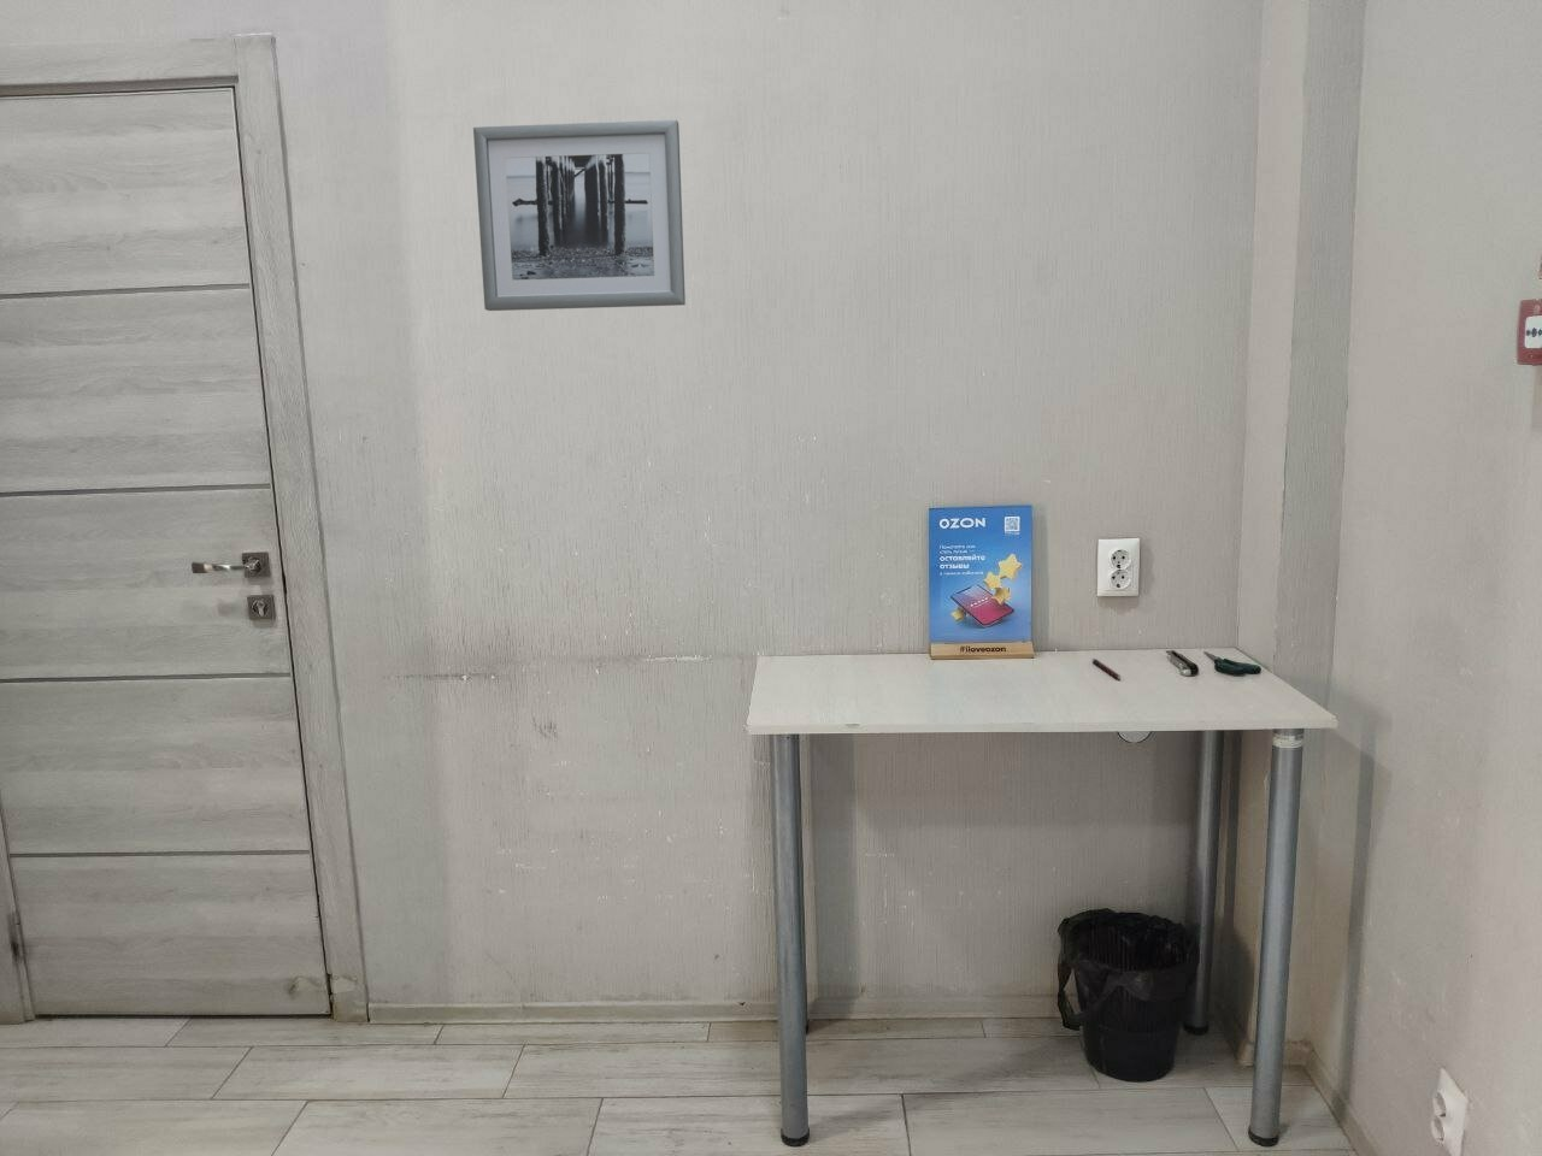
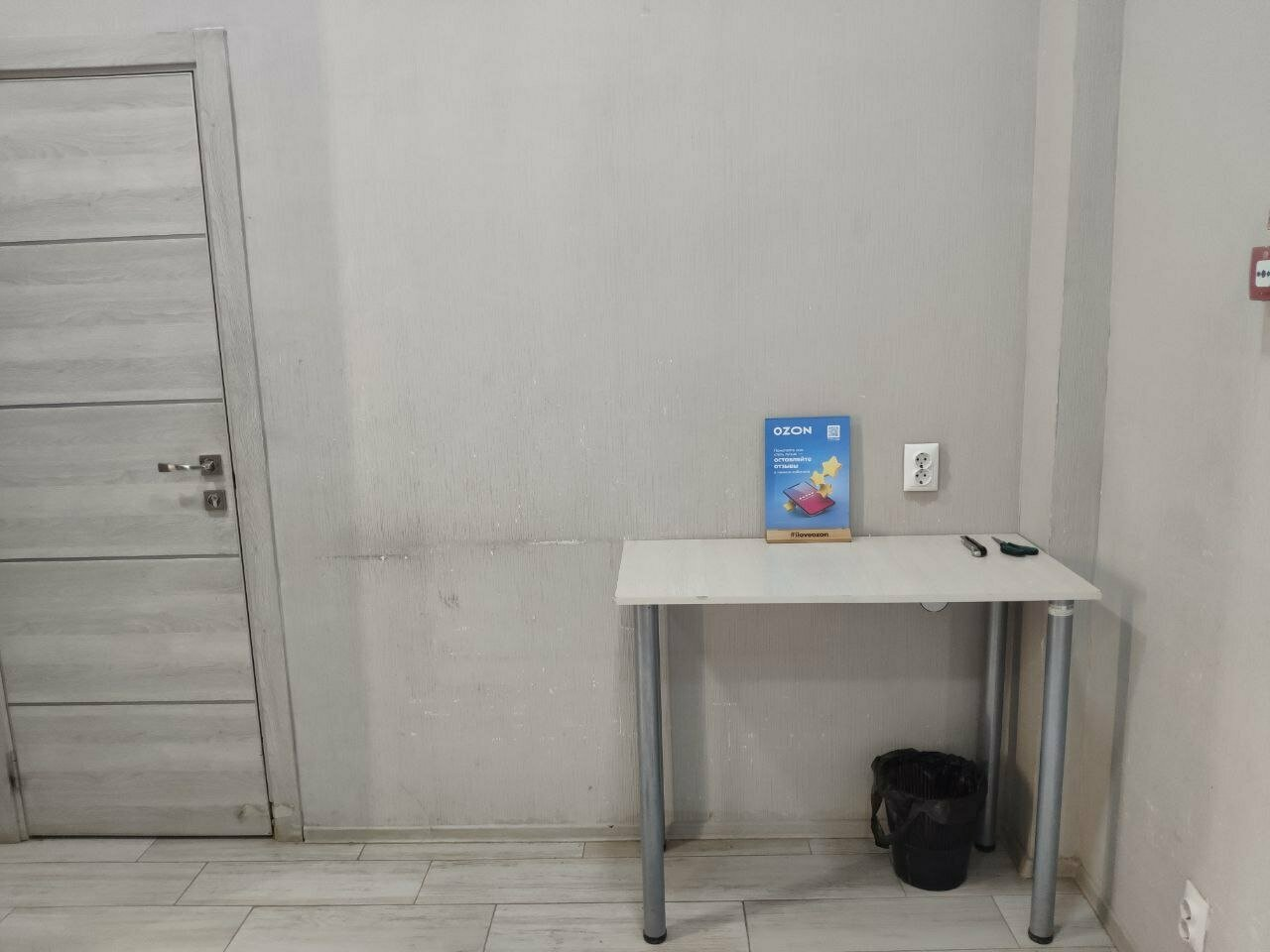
- wall art (580, 216)
- pen (1105, 667)
